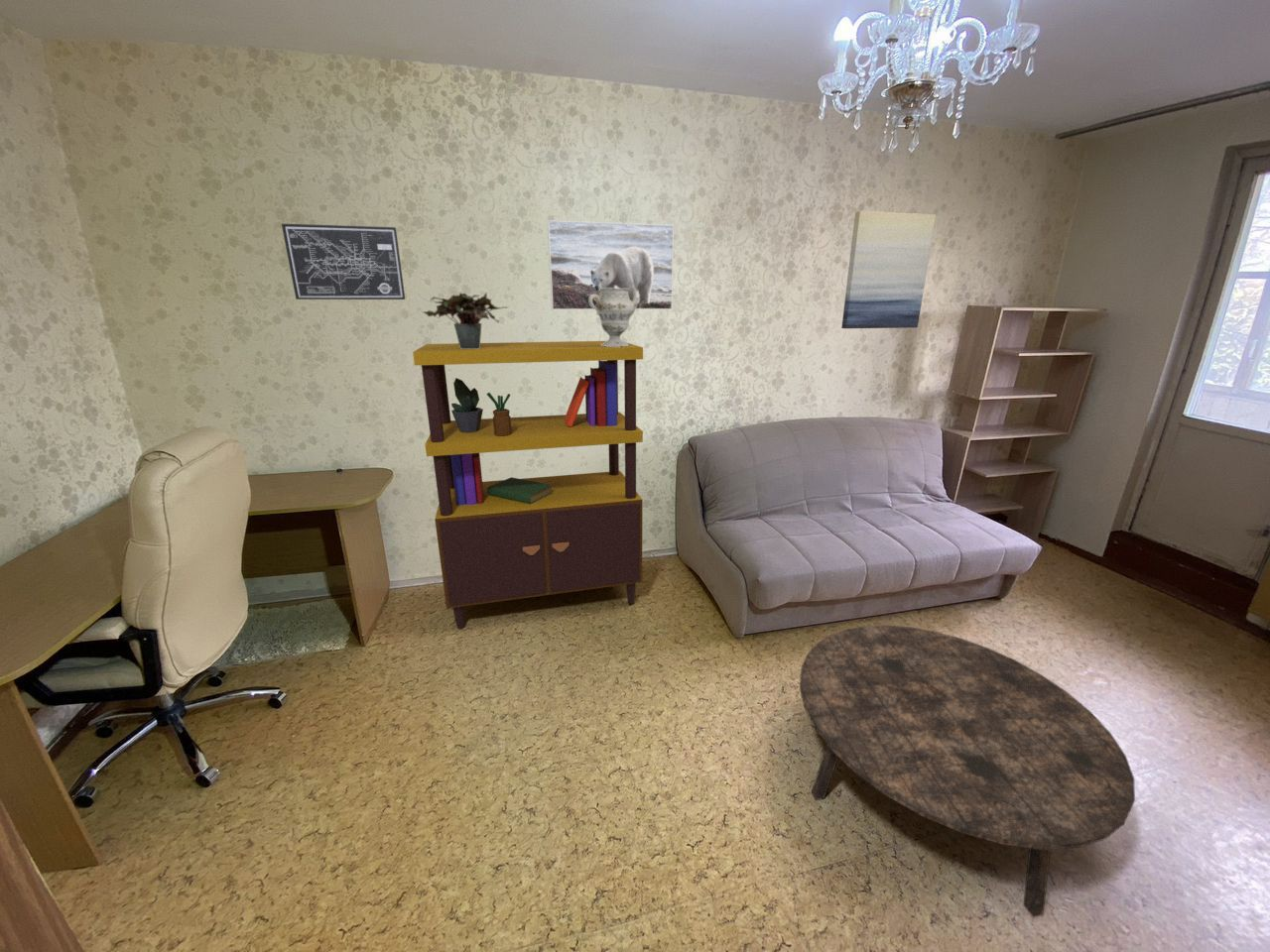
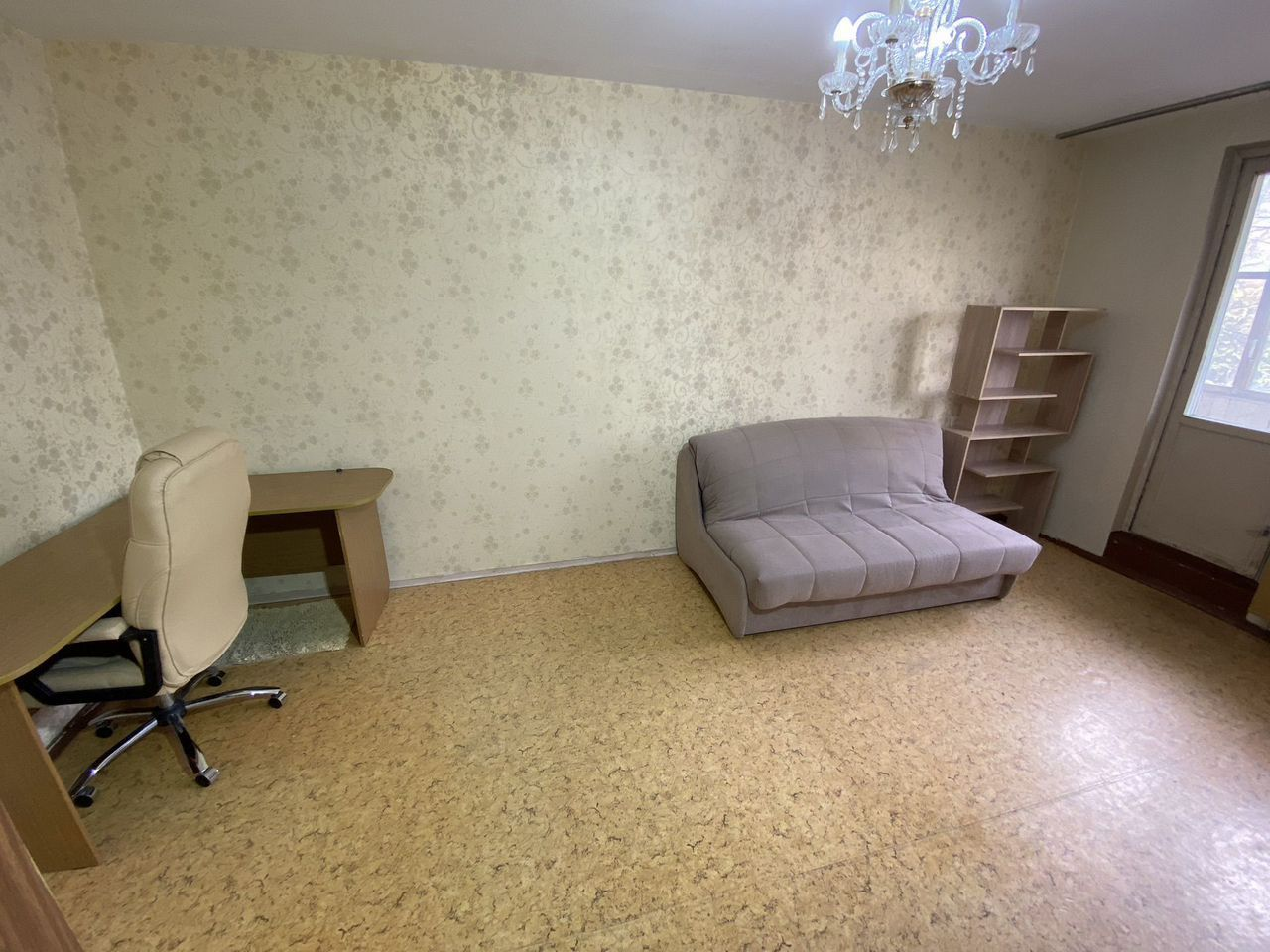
- coffee table (937, 744)
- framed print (612, 267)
- wall art (887, 272)
- wall art (345, 263)
- decorative vase (614, 316)
- bookcase (538, 480)
- potted plant (466, 320)
